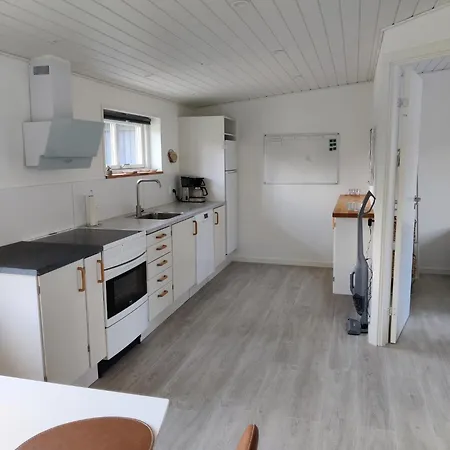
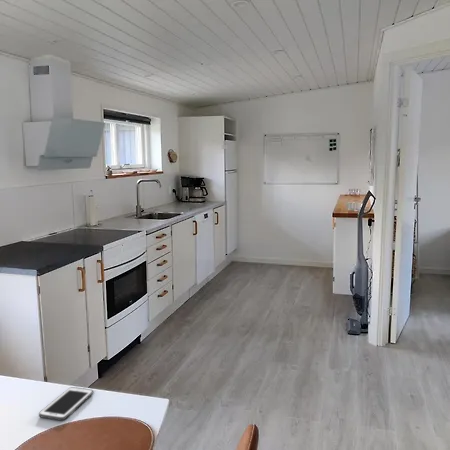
+ cell phone (67, 402)
